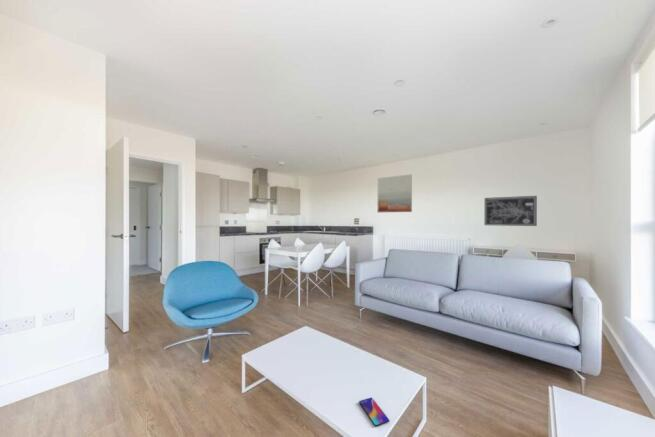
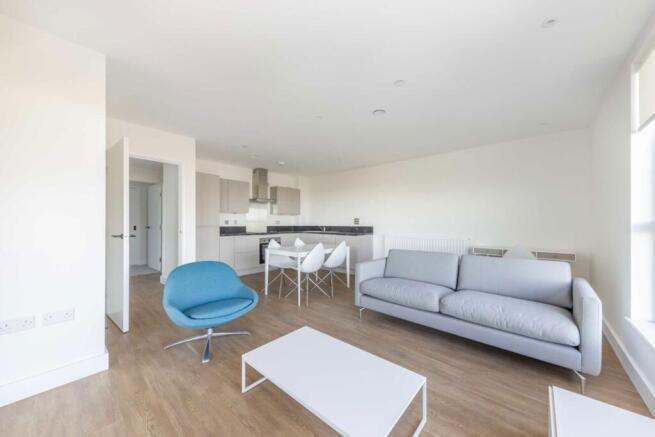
- wall art (509, 211)
- smartphone (373, 410)
- wall art (394, 194)
